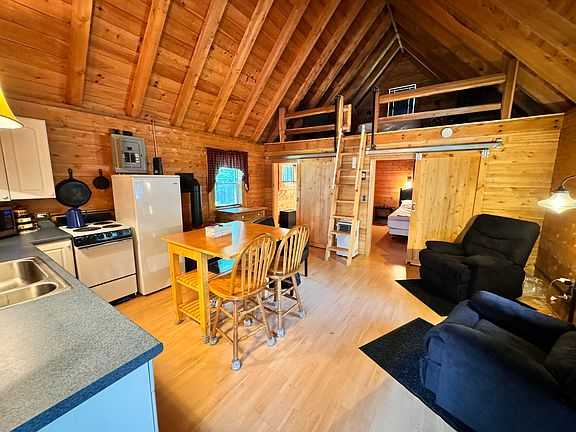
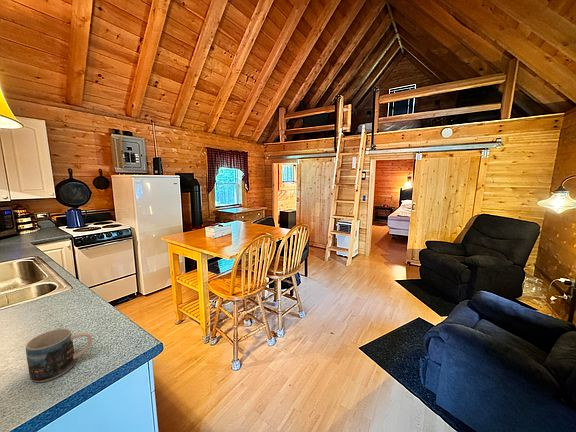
+ mug (62, 351)
